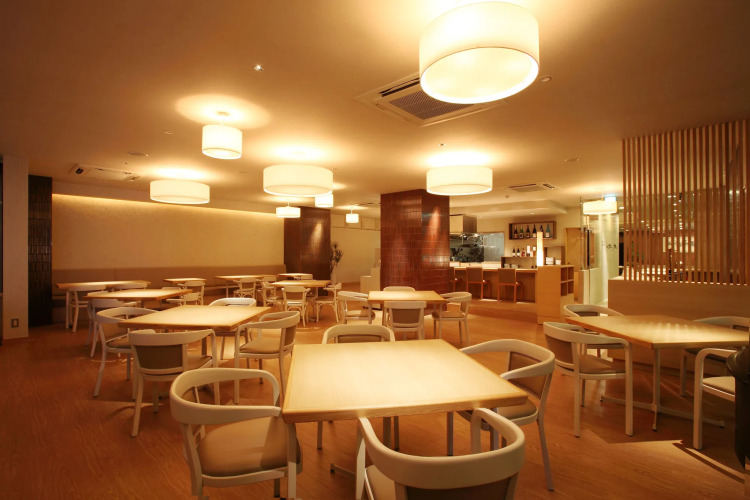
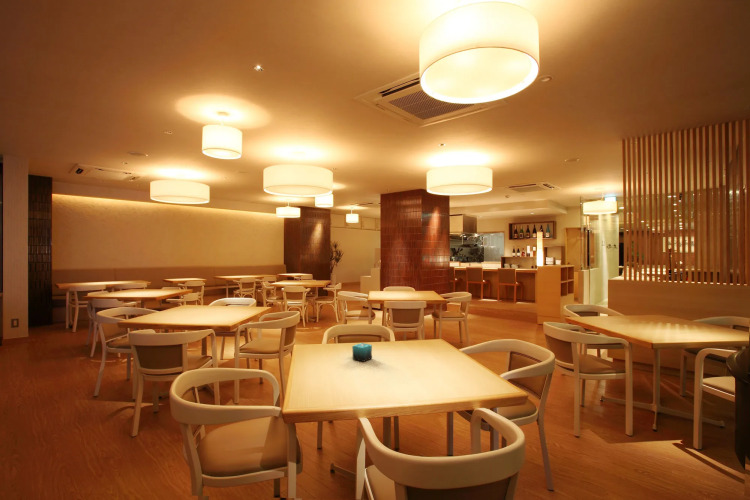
+ candle (362, 349)
